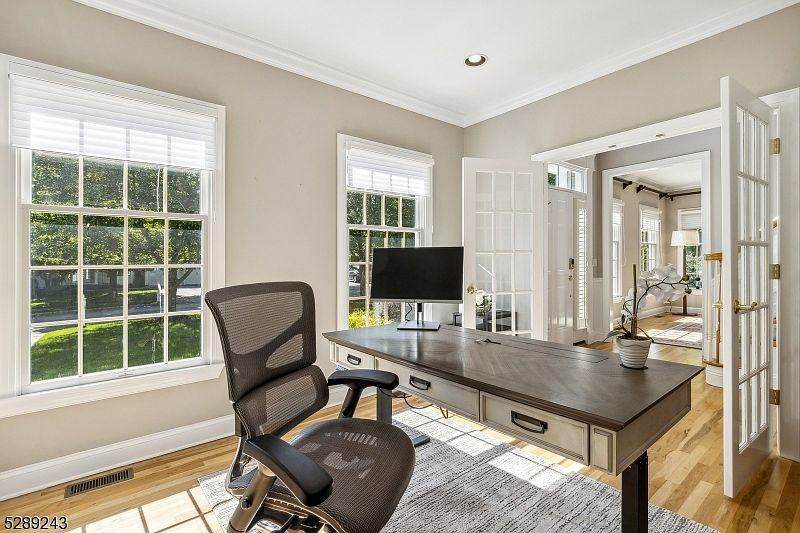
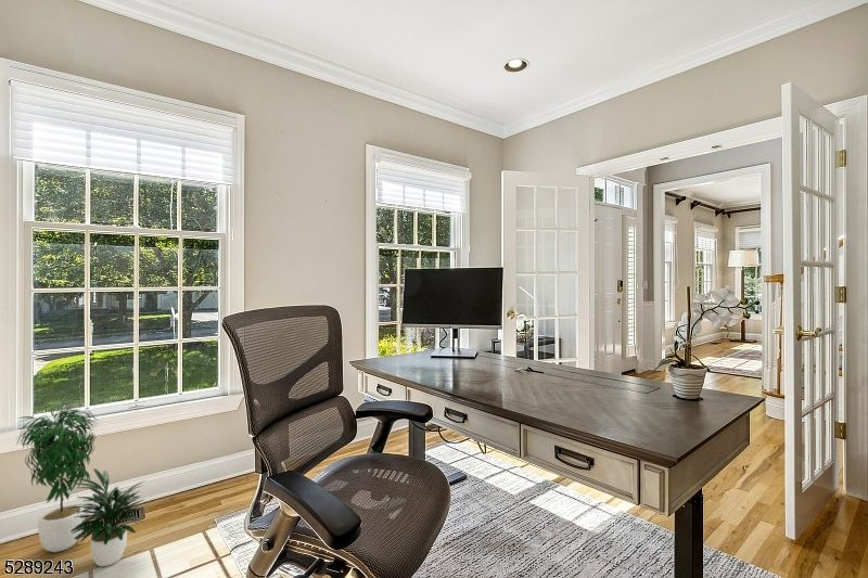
+ potted plant (80, 478)
